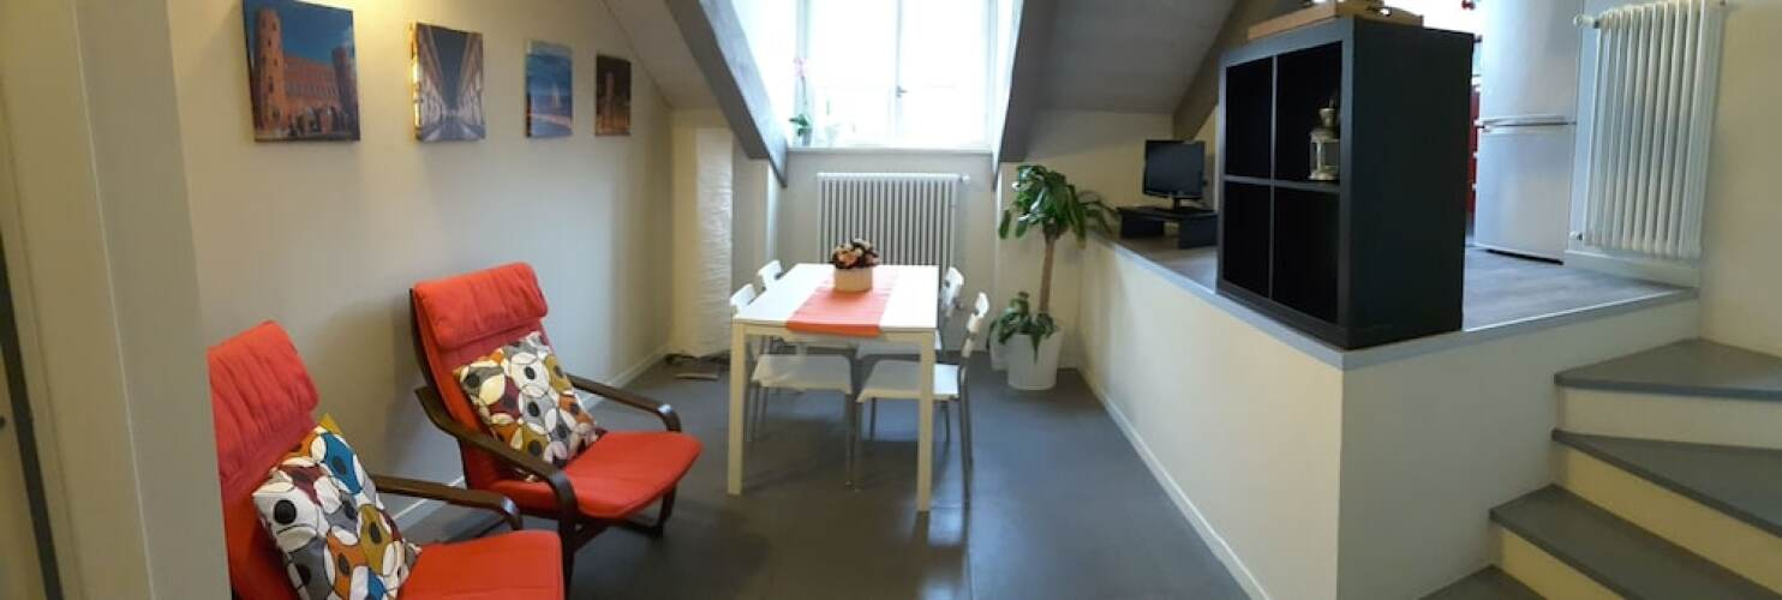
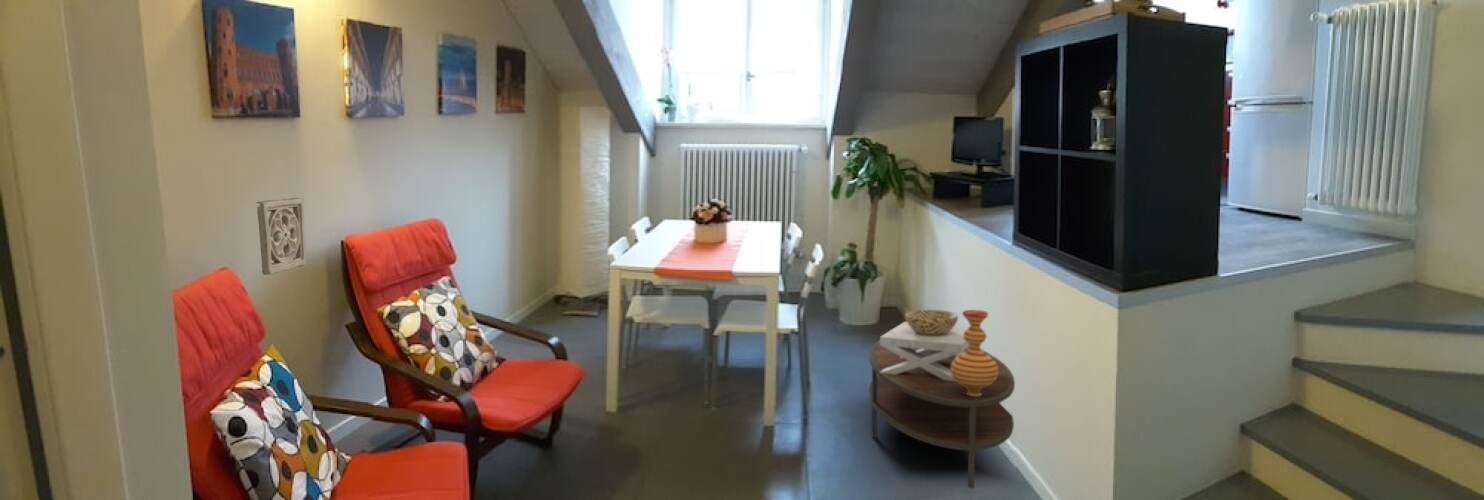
+ coffee table (936, 400)
+ wall ornament (282, 235)
+ vase (974, 352)
+ decorative bowl (931, 340)
